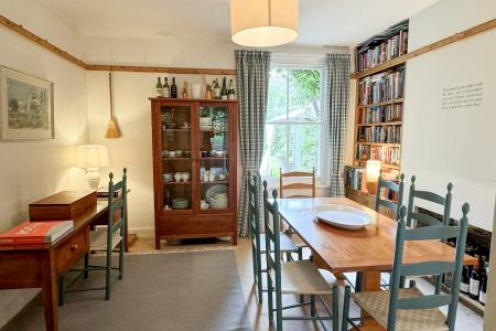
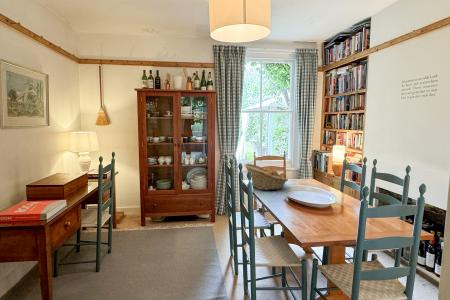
+ fruit basket (265, 175)
